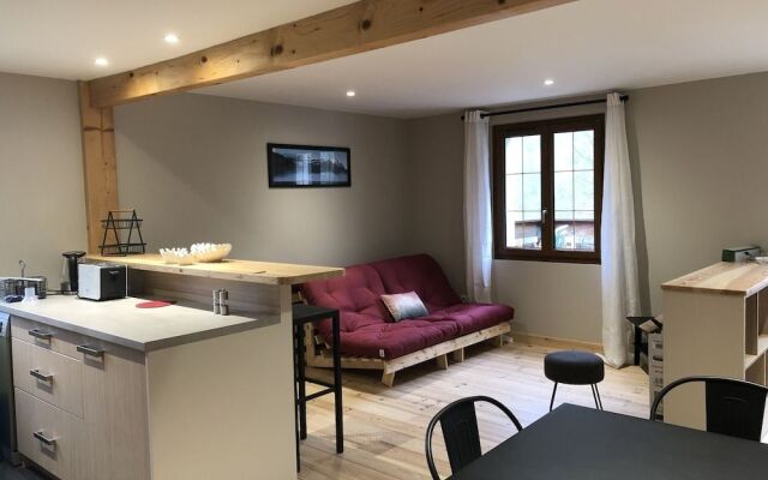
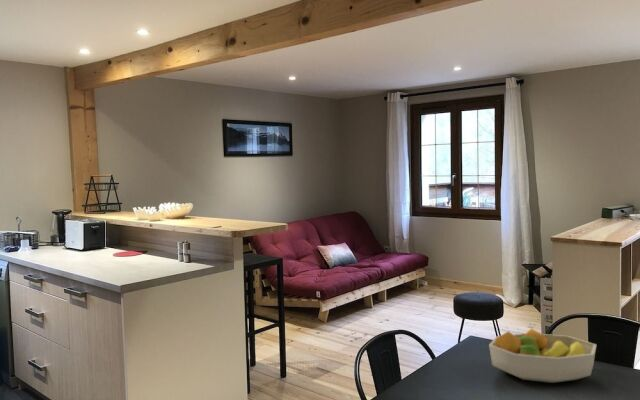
+ fruit bowl (542, 352)
